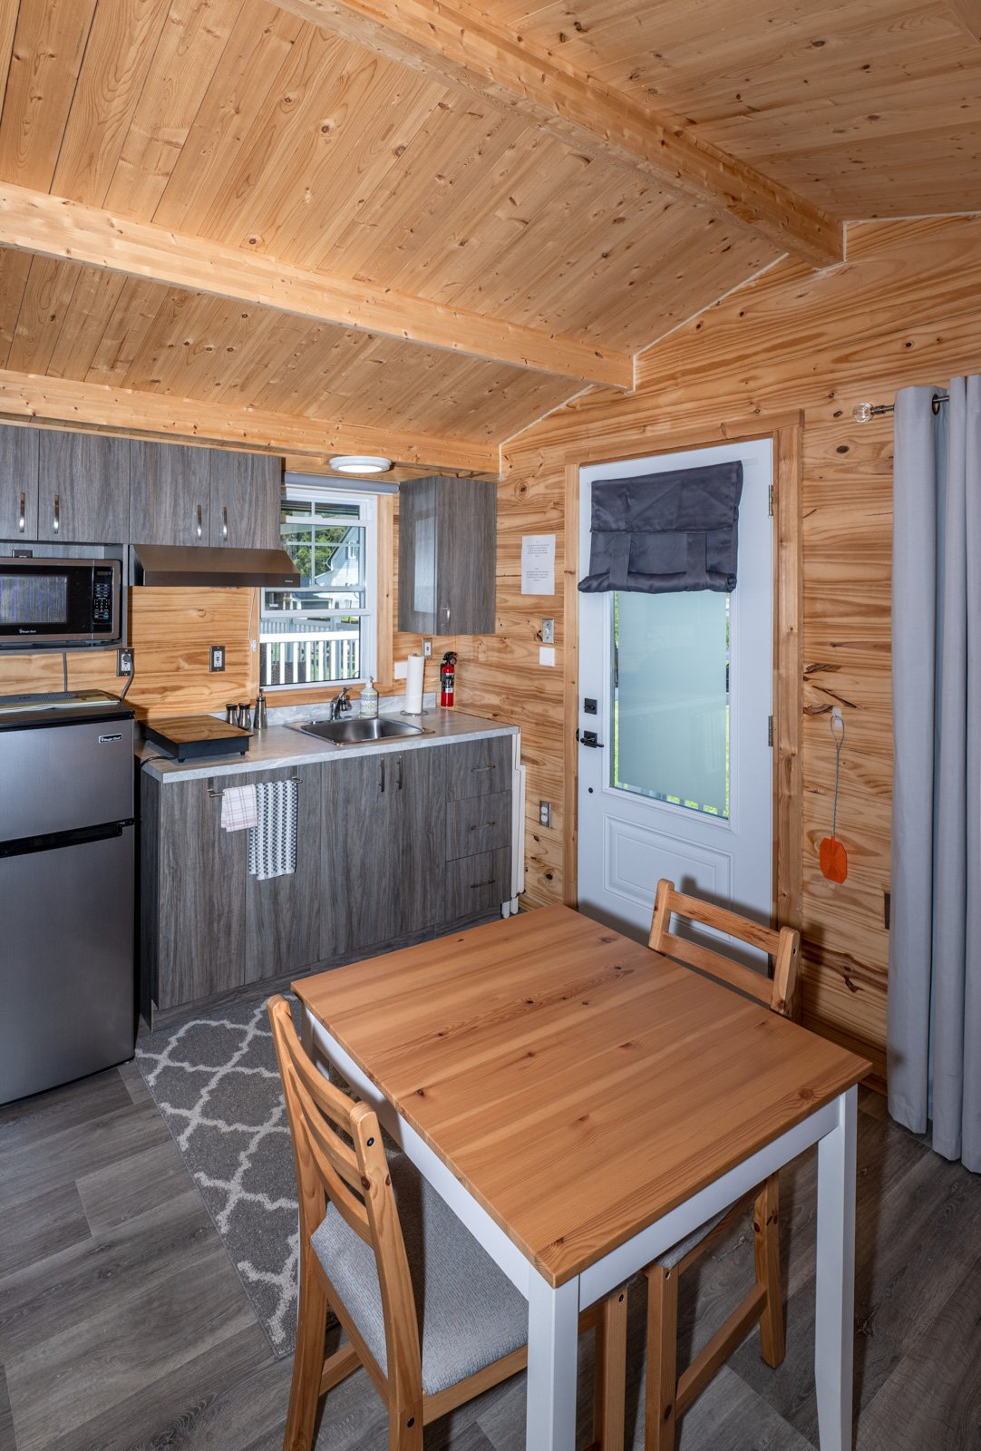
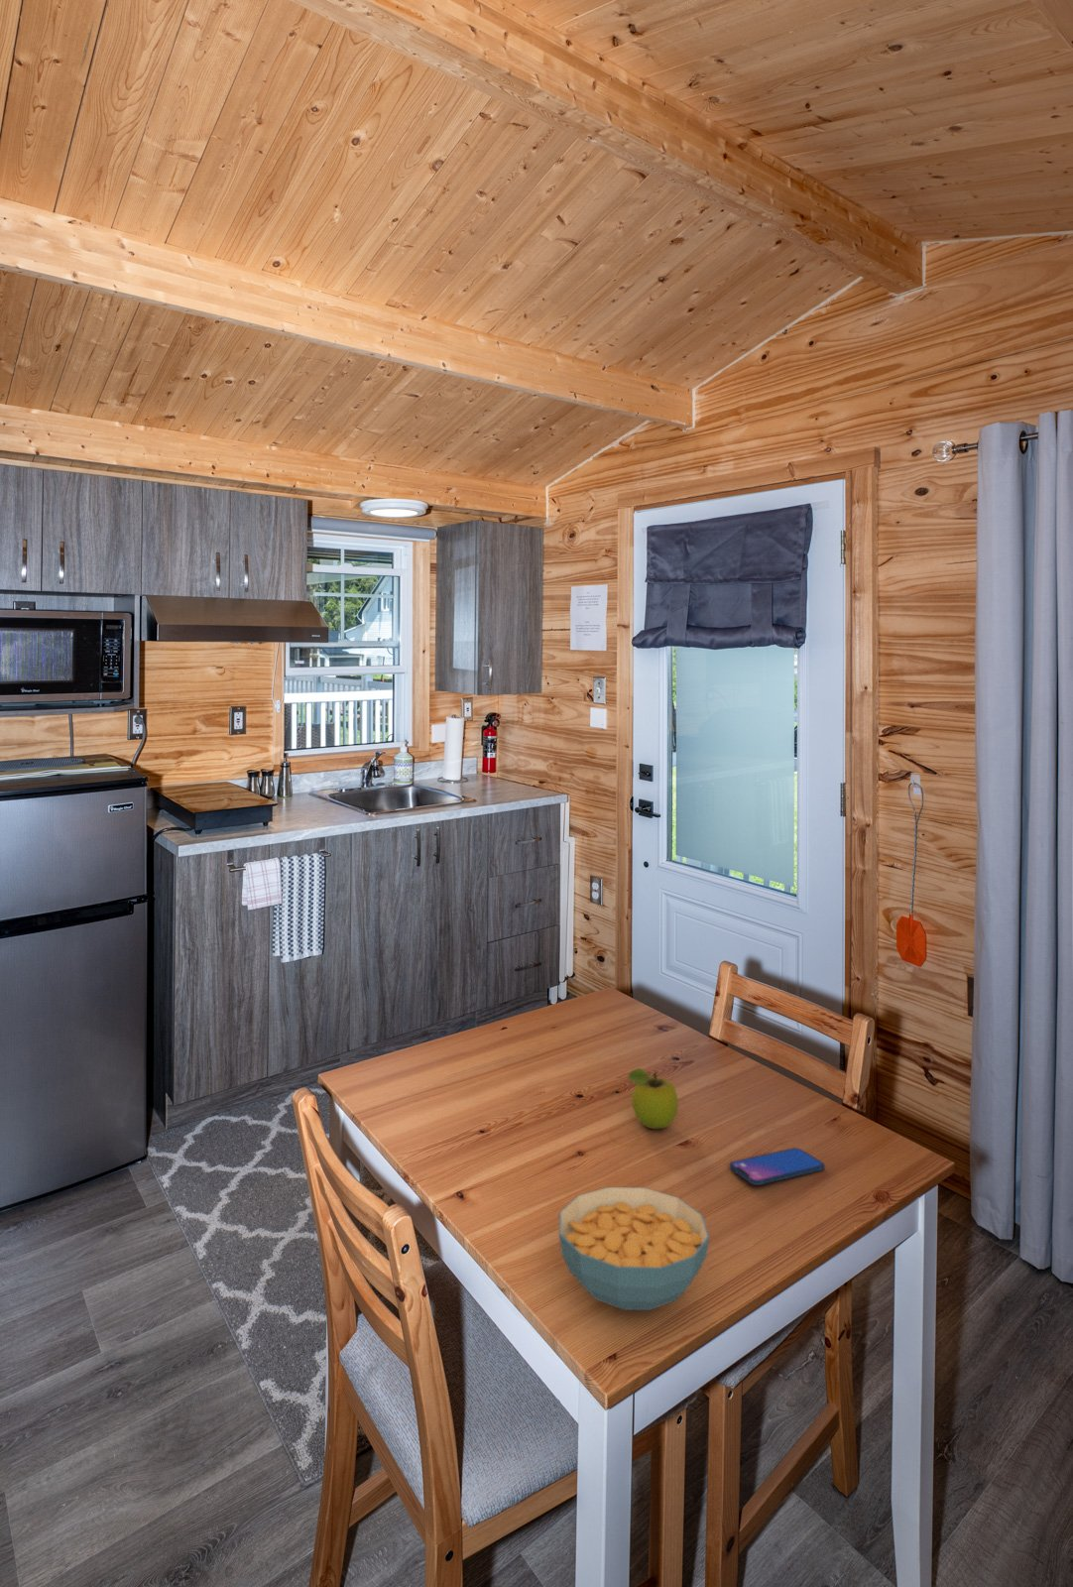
+ cereal bowl (631, 1260)
+ fruit (651, 1097)
+ smartphone (776, 1165)
